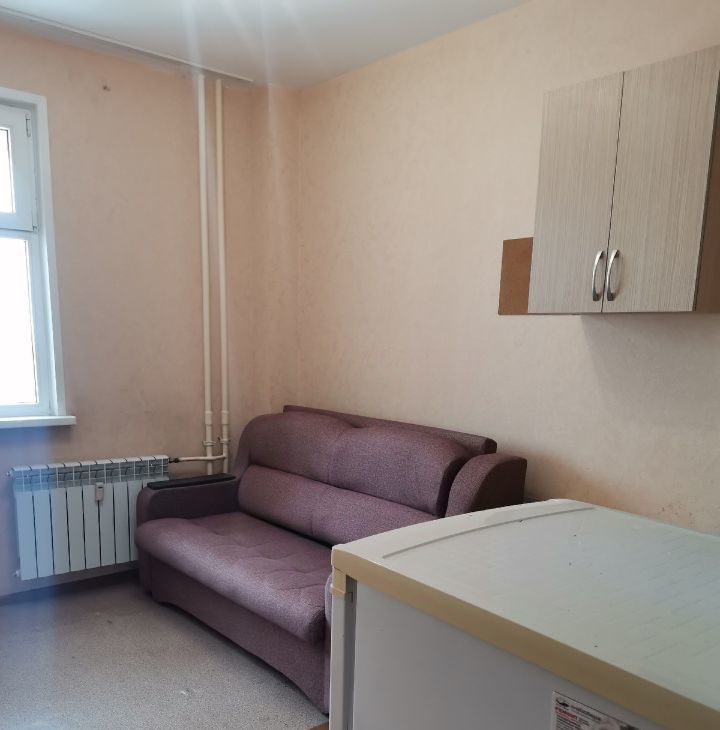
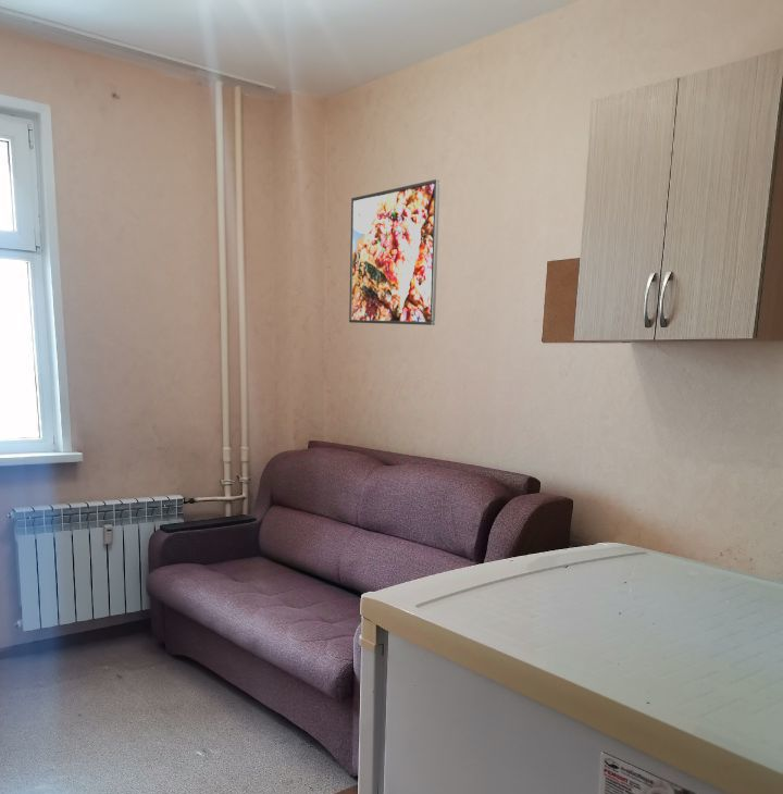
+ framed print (390, 257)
